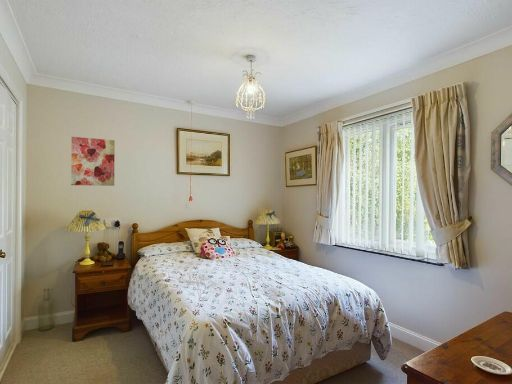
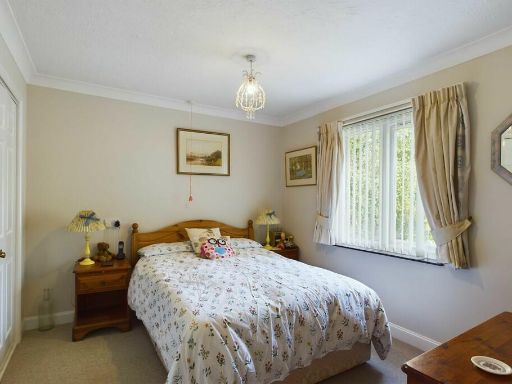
- wall art (93, 162)
